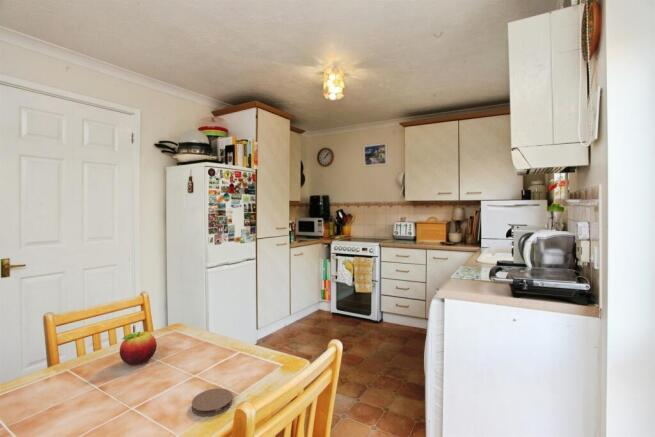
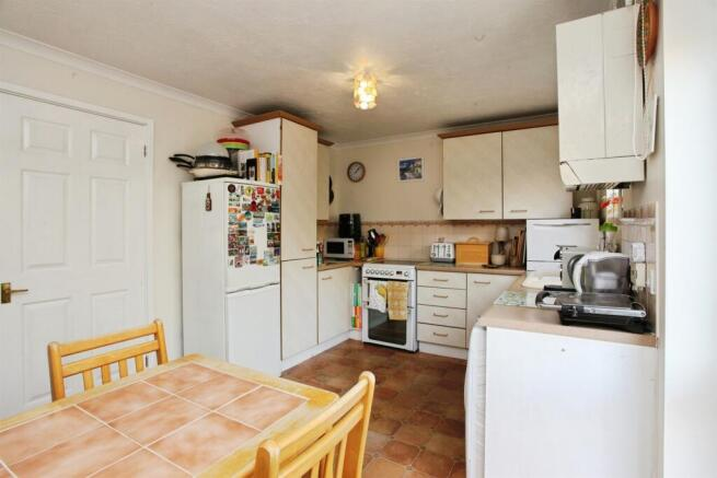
- coaster (212, 401)
- fruit (138, 346)
